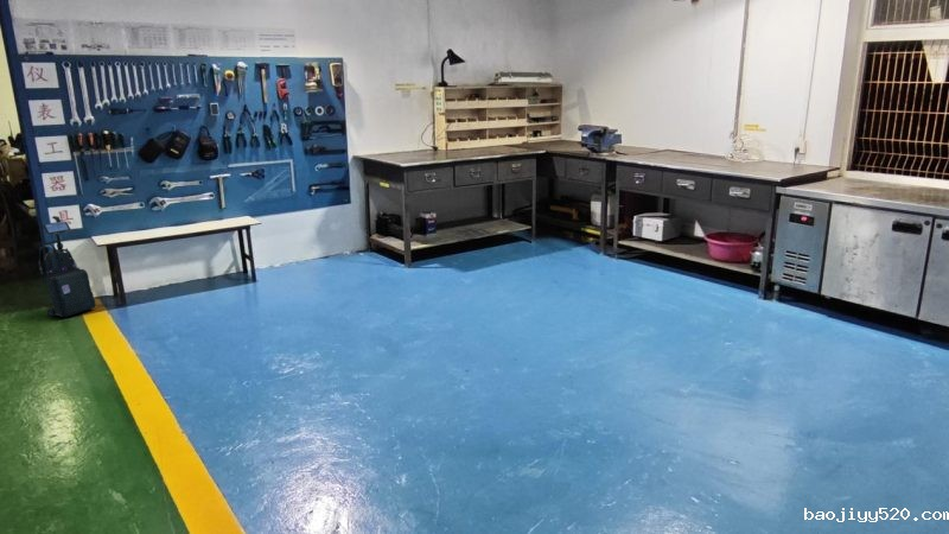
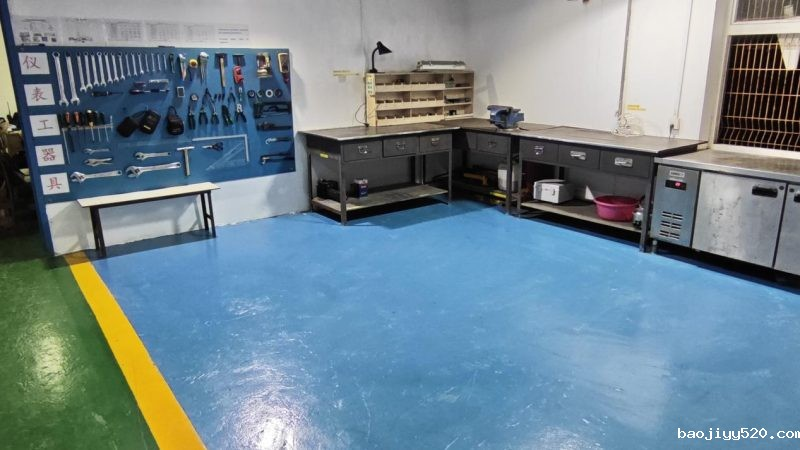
- vacuum cleaner (63, 265)
